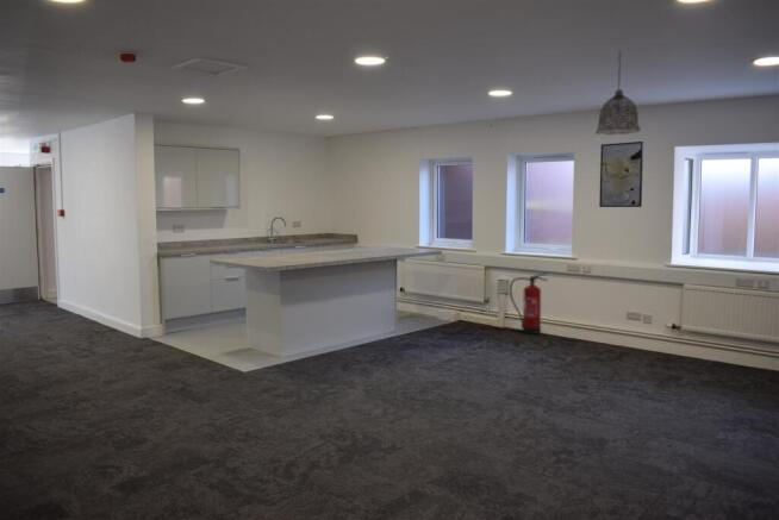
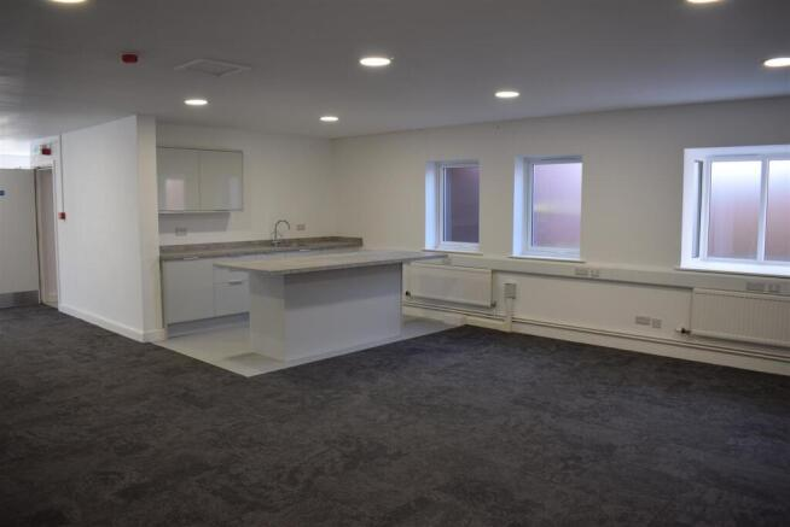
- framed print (621, 175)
- pendant lamp (618, 92)
- fire extinguisher (528, 301)
